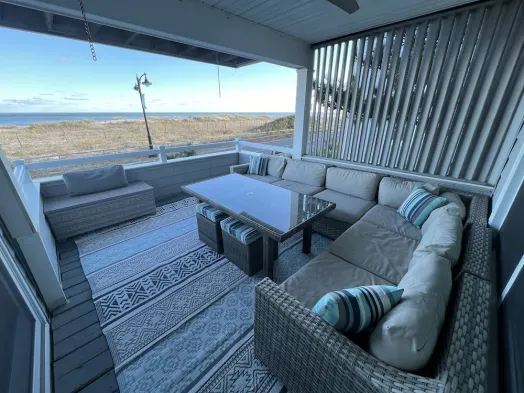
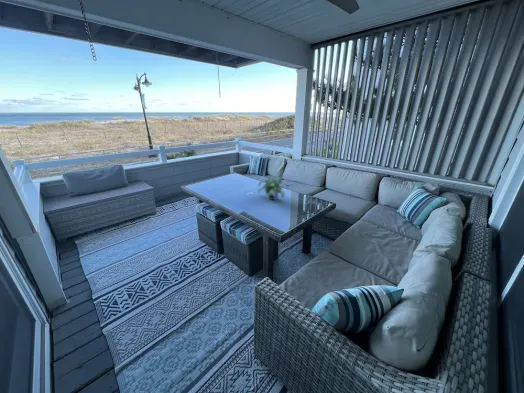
+ potted plant (274, 187)
